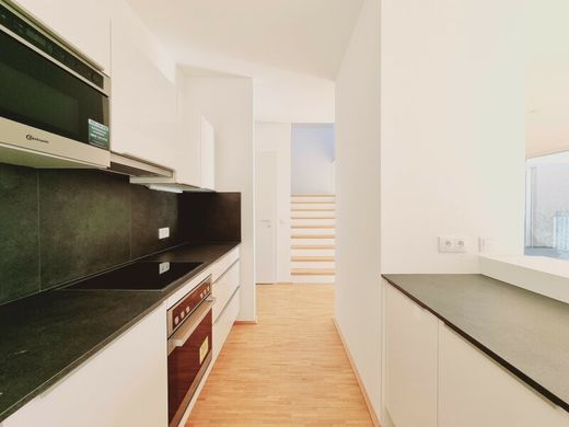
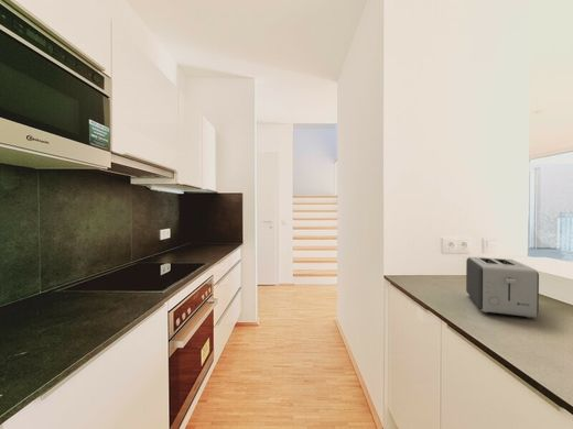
+ toaster (498, 284)
